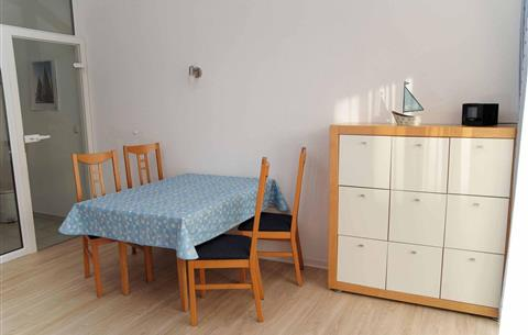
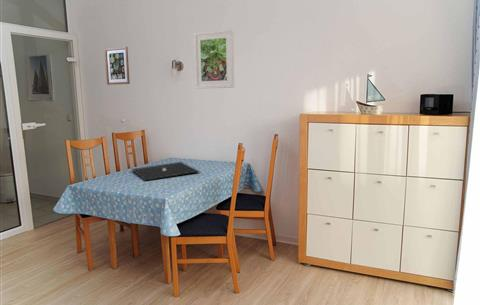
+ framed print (213, 60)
+ placemat (164, 170)
+ wall art (117, 66)
